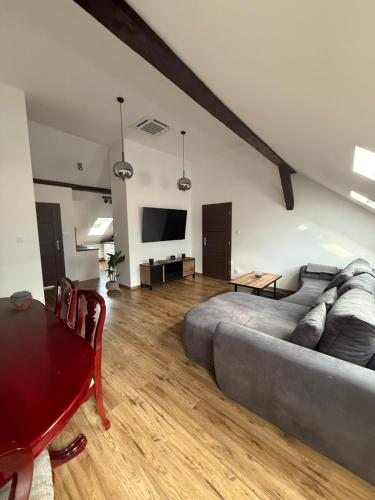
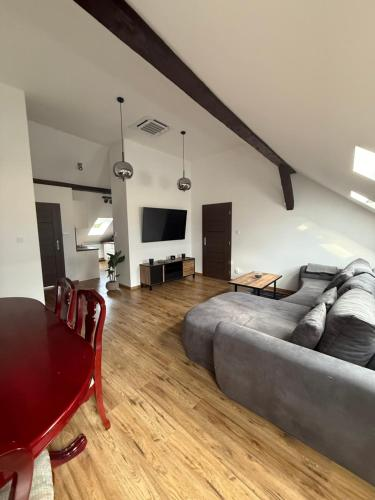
- jar (21, 300)
